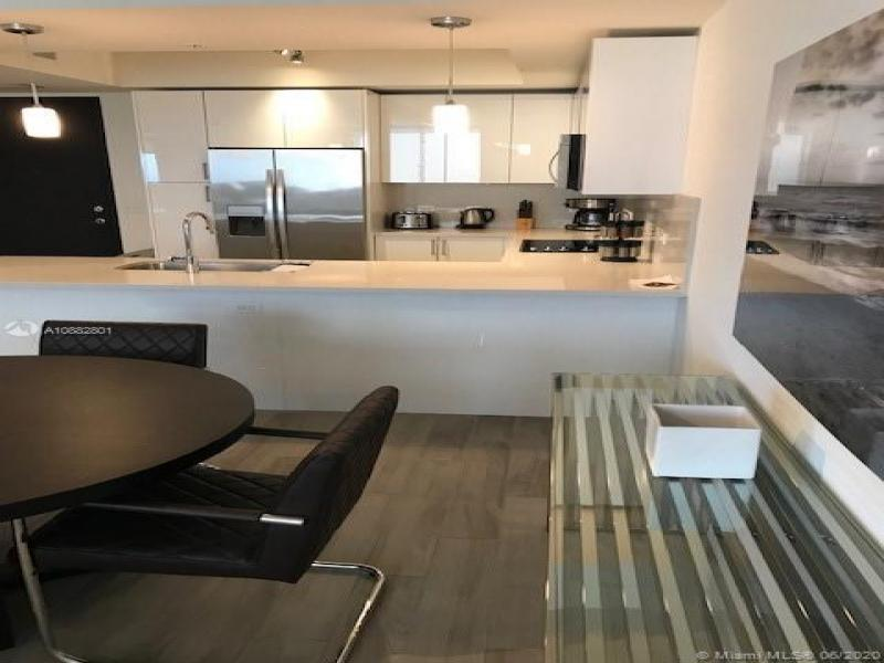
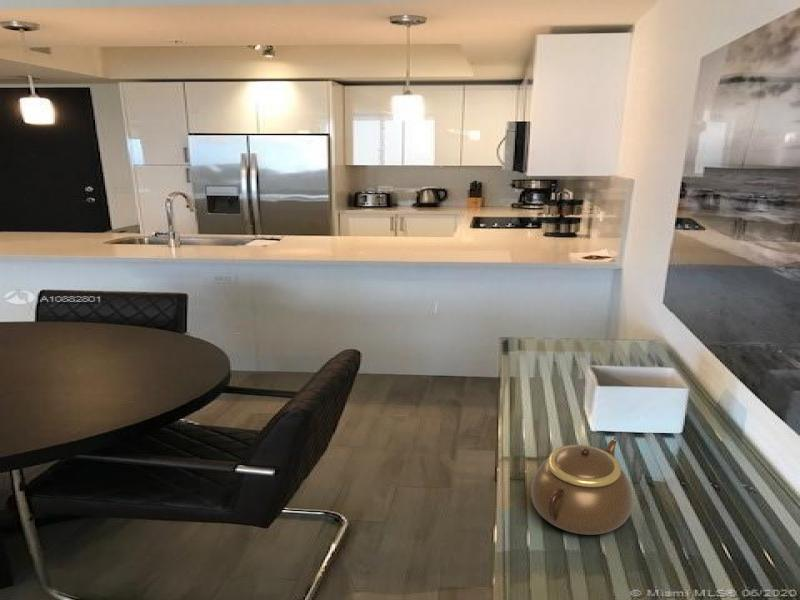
+ teapot (581, 478)
